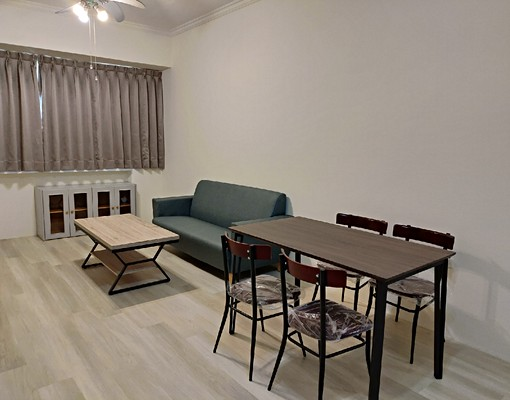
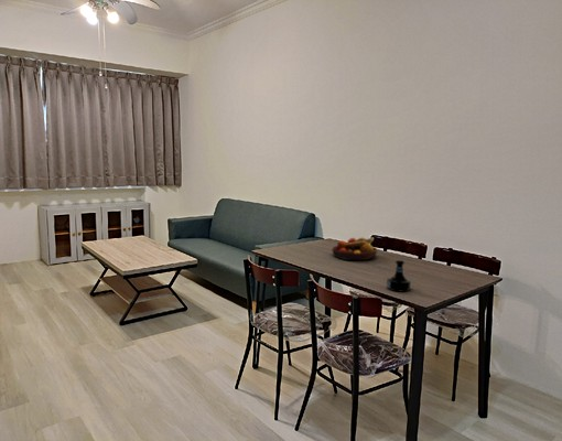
+ tequila bottle (399, 275)
+ fruit bowl (354, 246)
